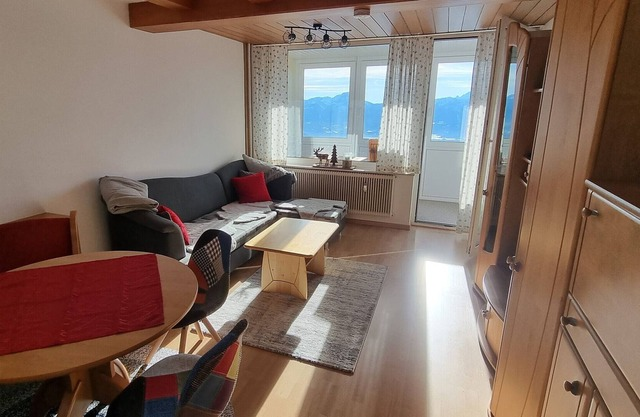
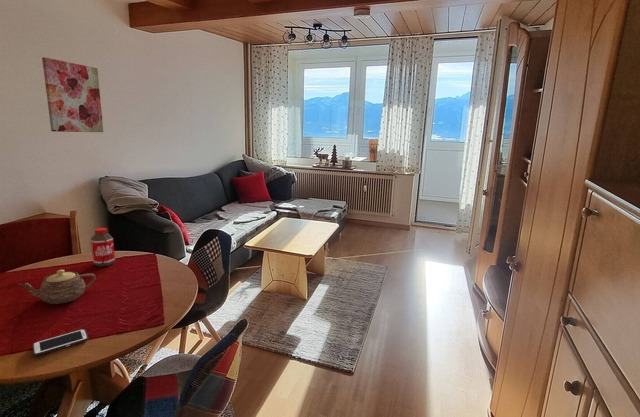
+ wall art (75, 98)
+ bottle (102, 246)
+ cell phone (61, 341)
+ teapot (59, 285)
